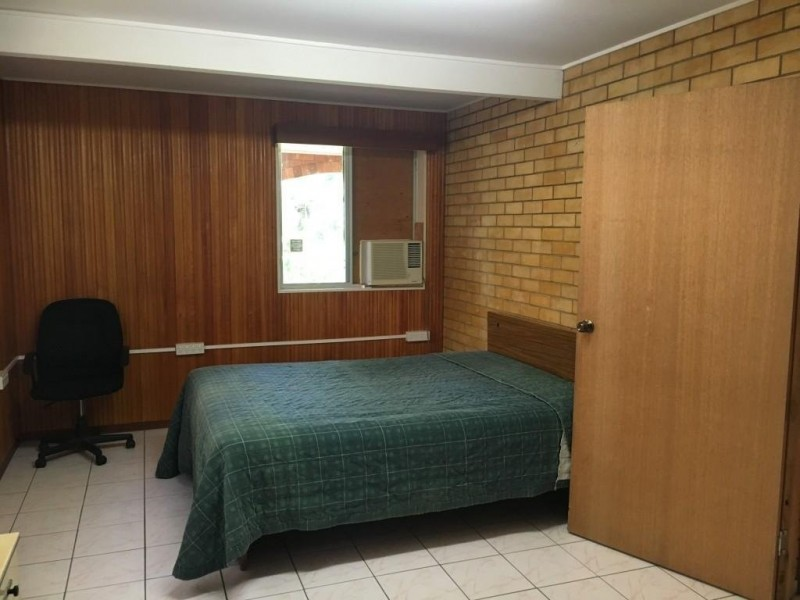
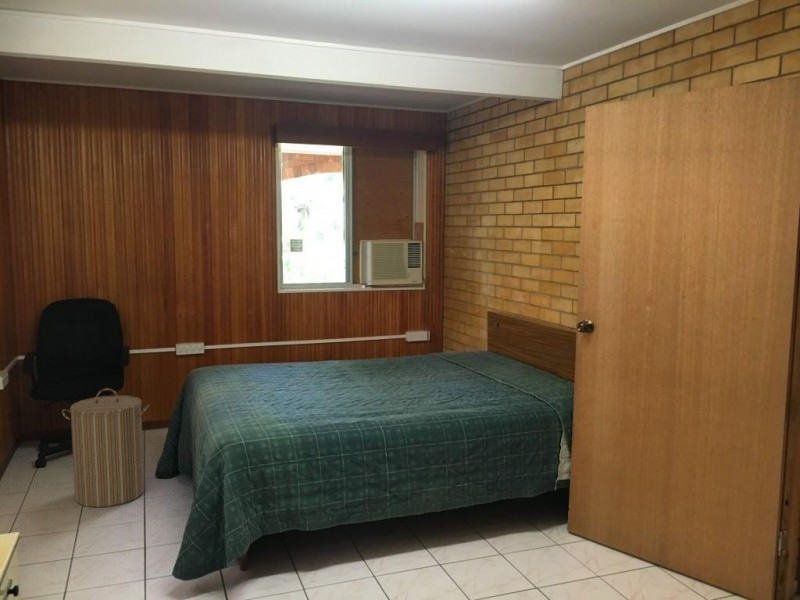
+ laundry hamper (108, 442)
